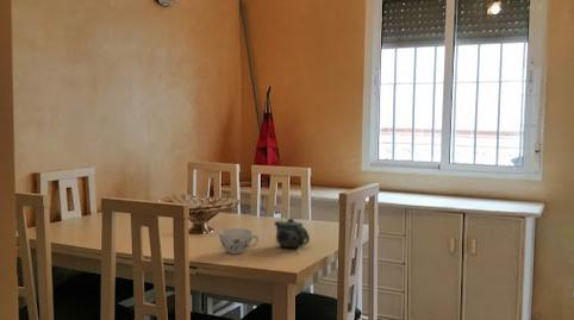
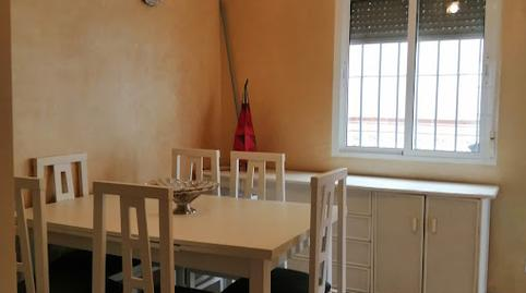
- teacup (238, 241)
- chinaware (291, 232)
